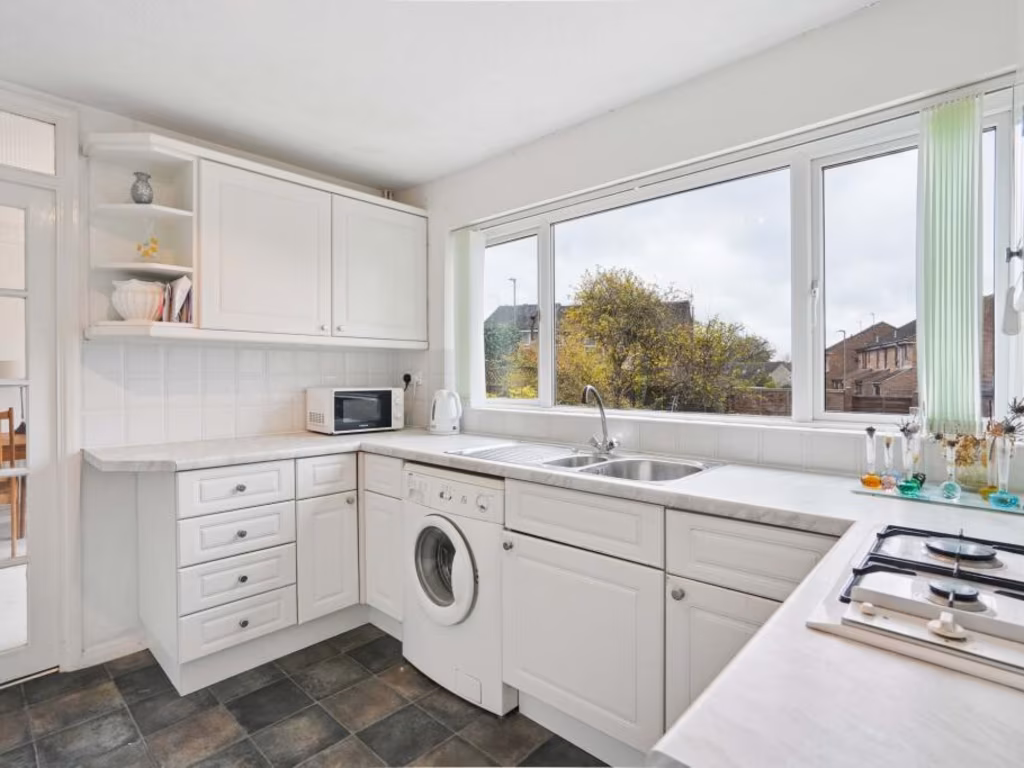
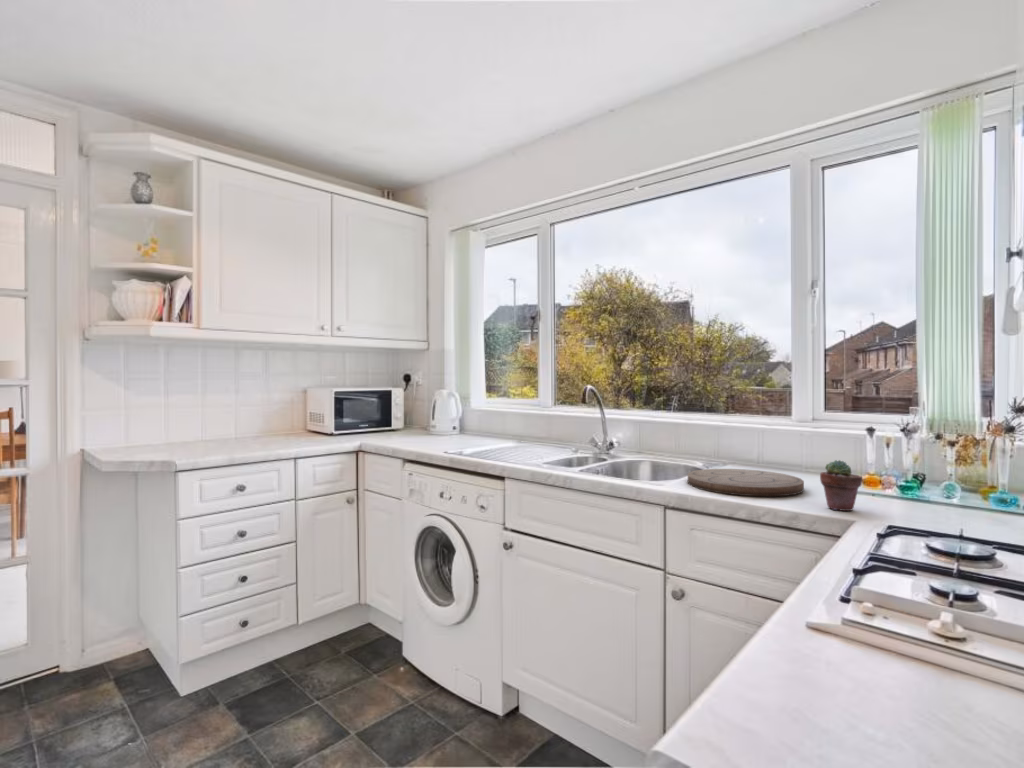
+ potted succulent (840, 484)
+ cutting board (743, 481)
